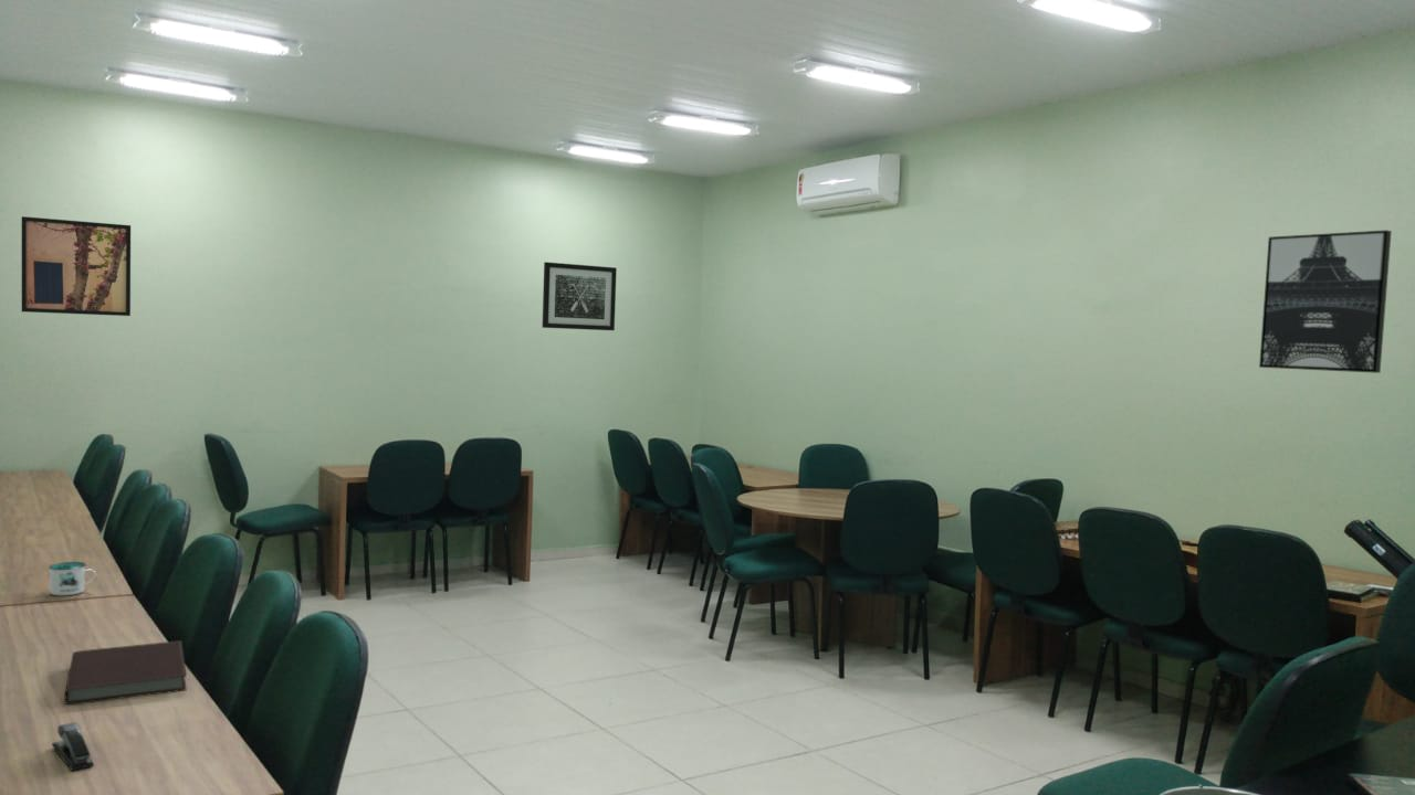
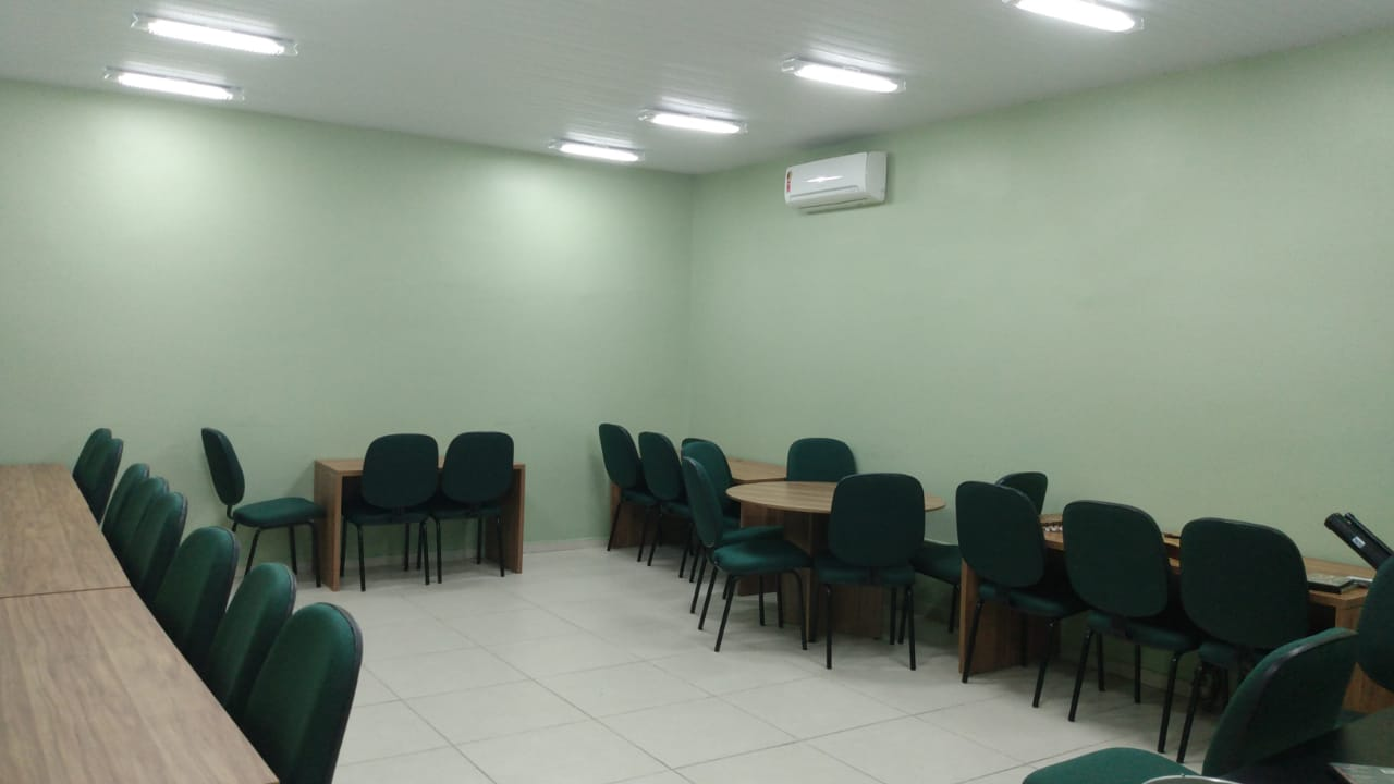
- notebook (127, 670)
- wall art (76, 267)
- mug (72, 577)
- stapler (73, 743)
- wall art (579, 297)
- wall art (1322, 301)
